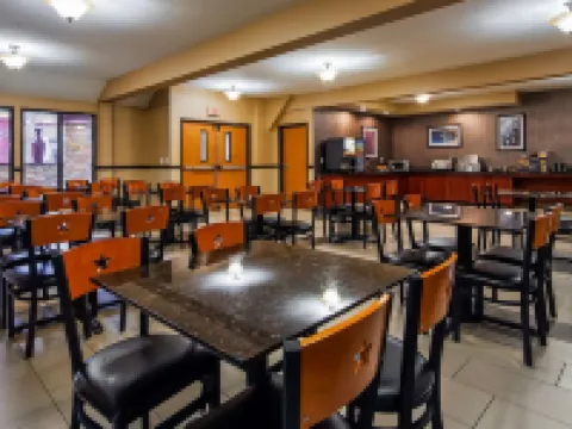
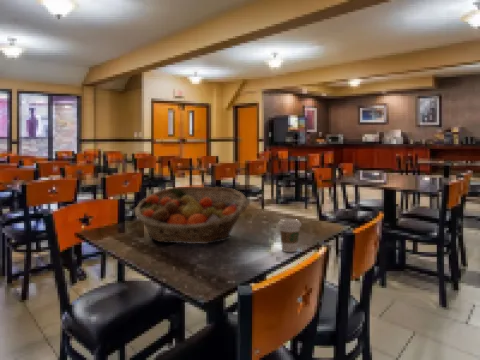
+ coffee cup (289, 234)
+ fruit basket (191, 212)
